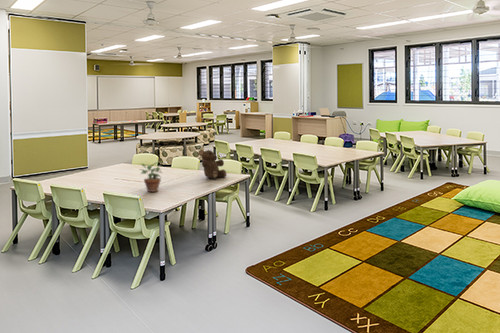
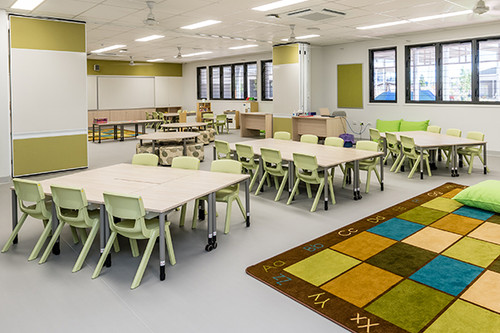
- potted plant (149, 176)
- teddy bear (212, 163)
